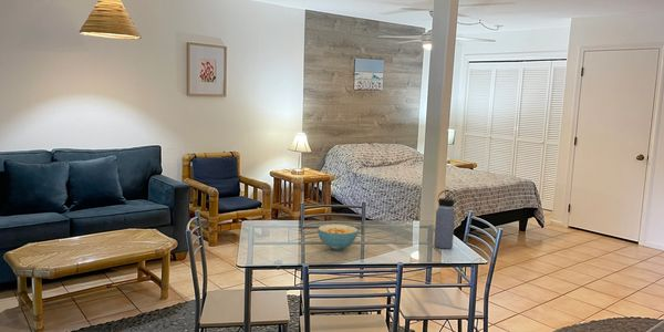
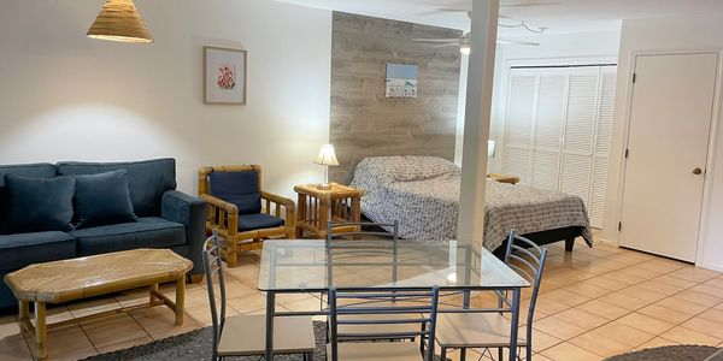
- cereal bowl (338, 238)
- water bottle (445, 219)
